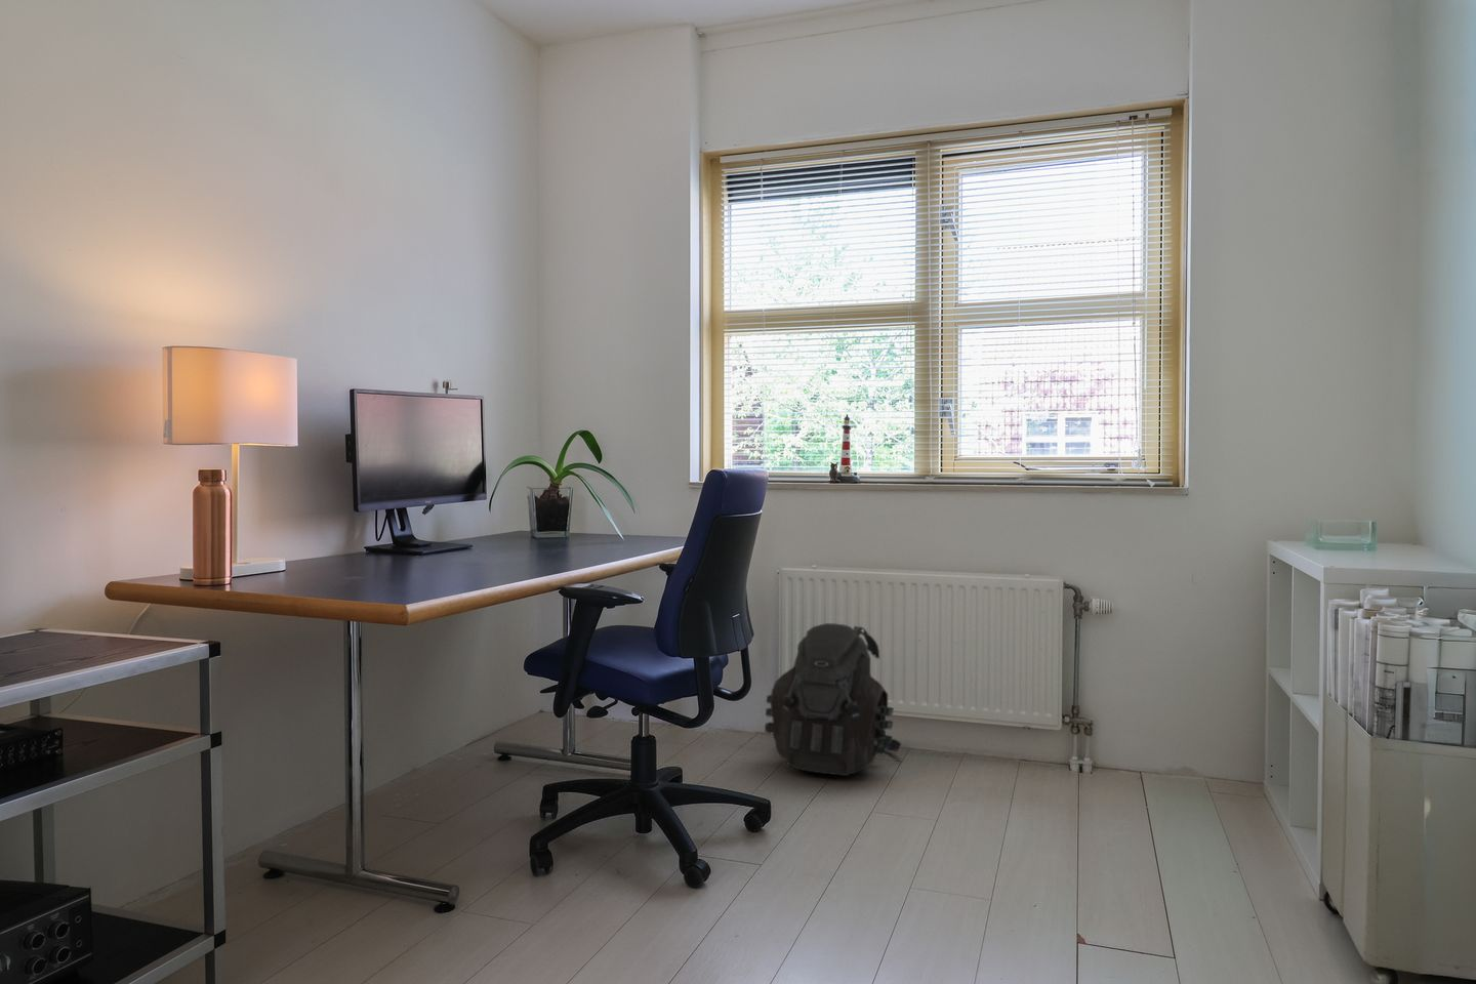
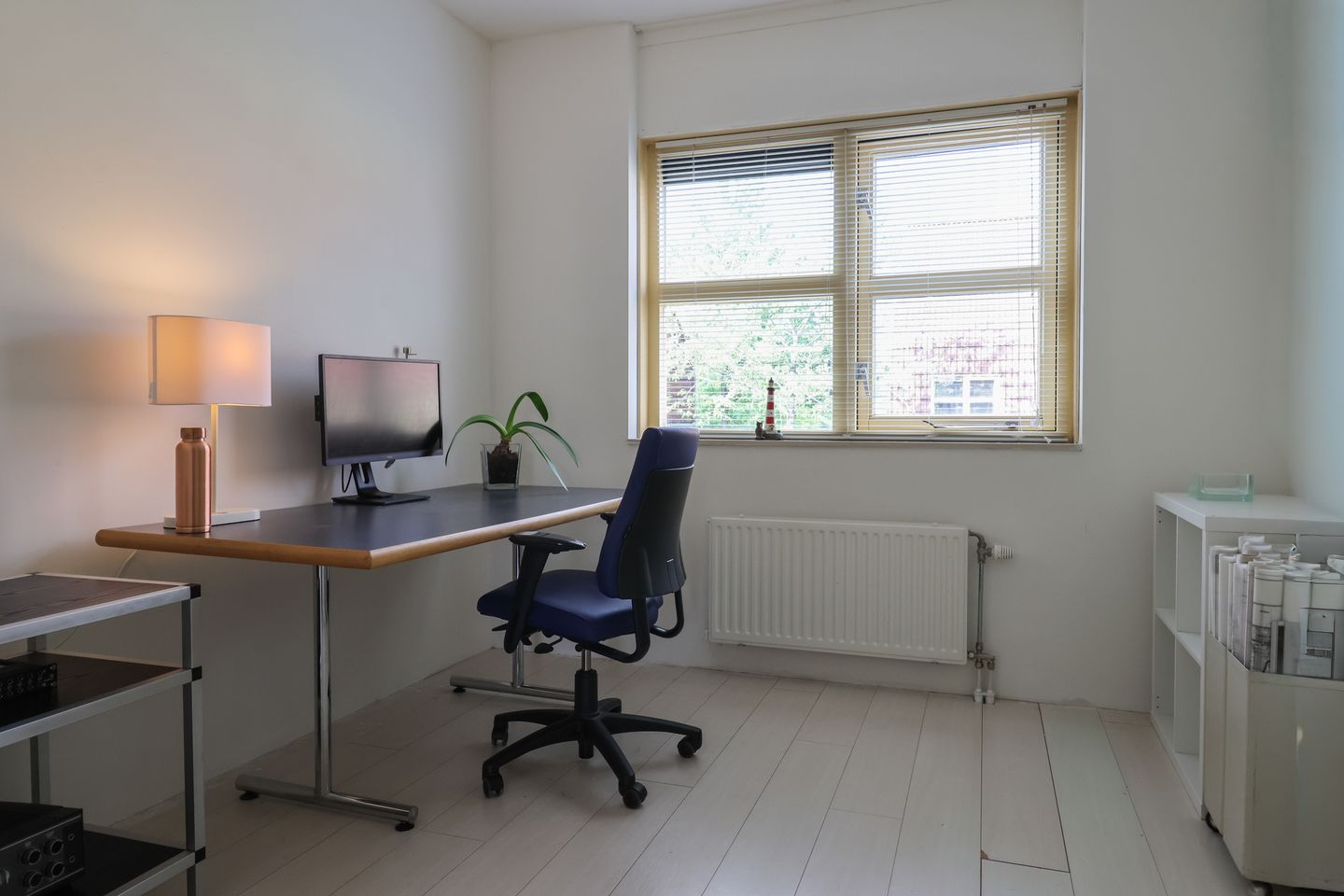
- backpack (834, 694)
